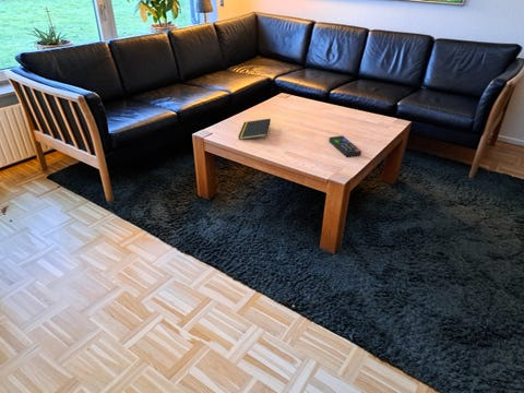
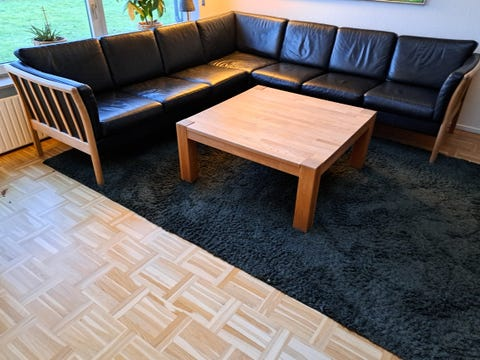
- remote control (344, 145)
- notepad (254, 128)
